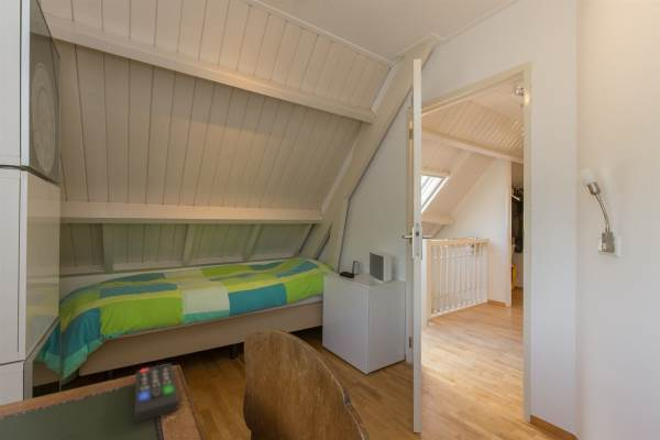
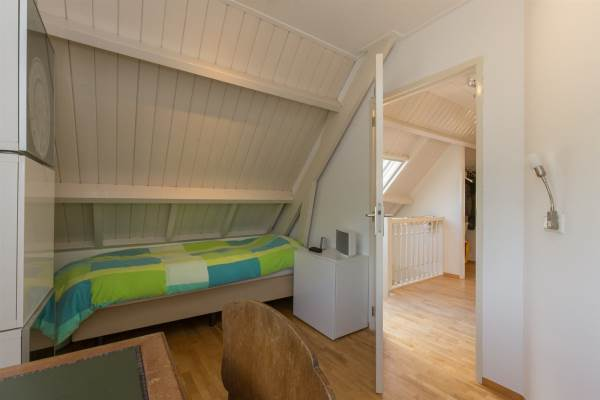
- remote control (155, 387)
